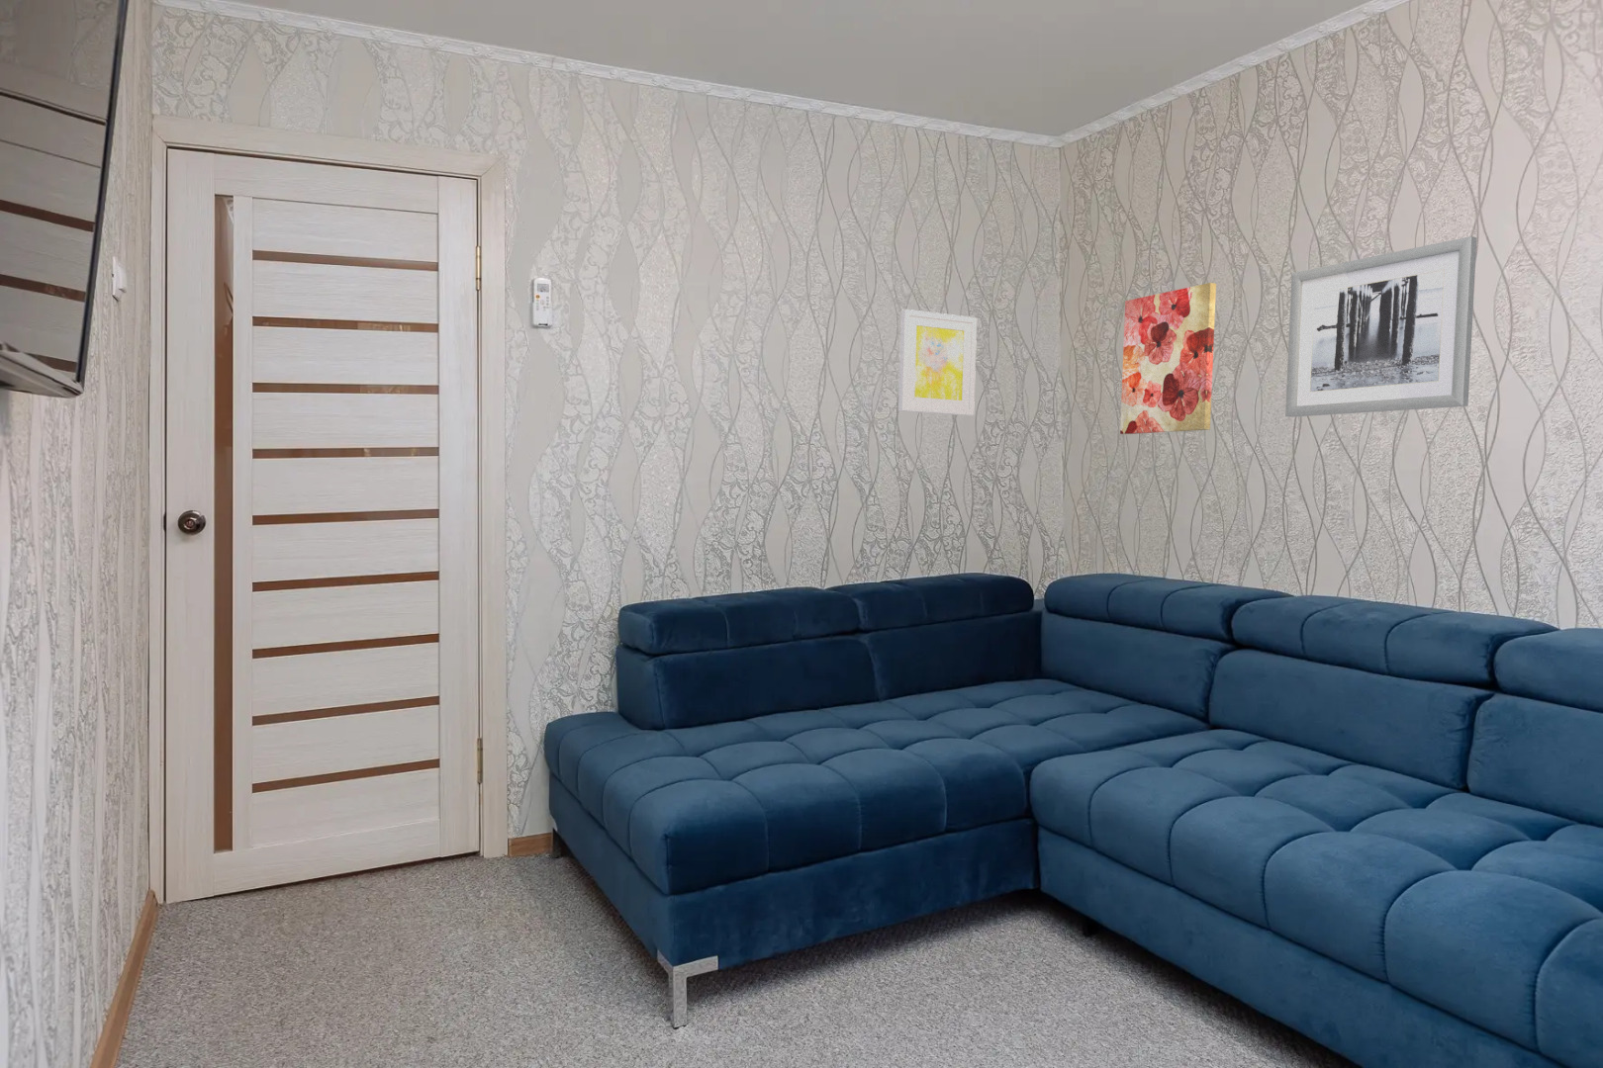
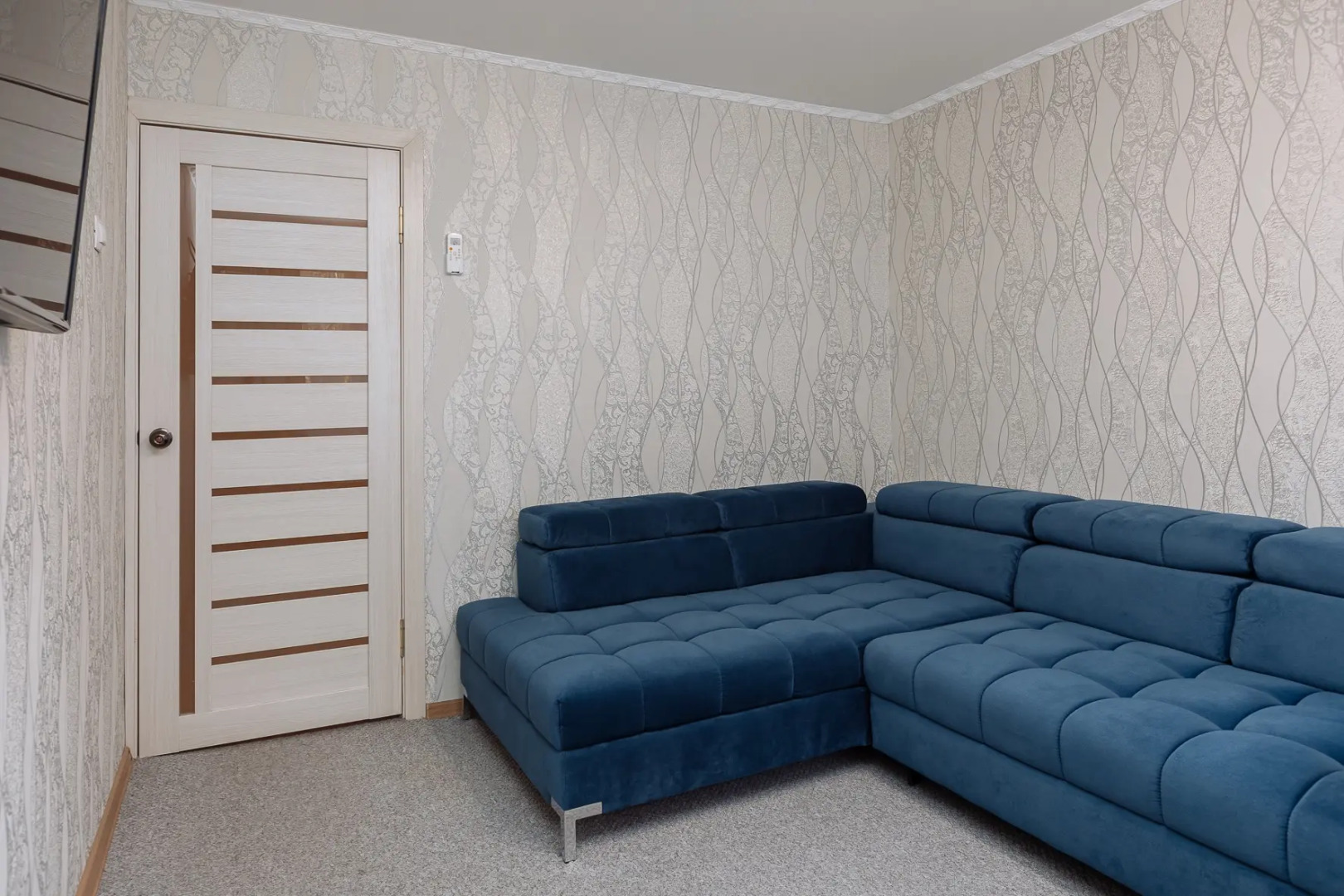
- wall art (1373, 334)
- wall art (937, 362)
- wall art (1165, 362)
